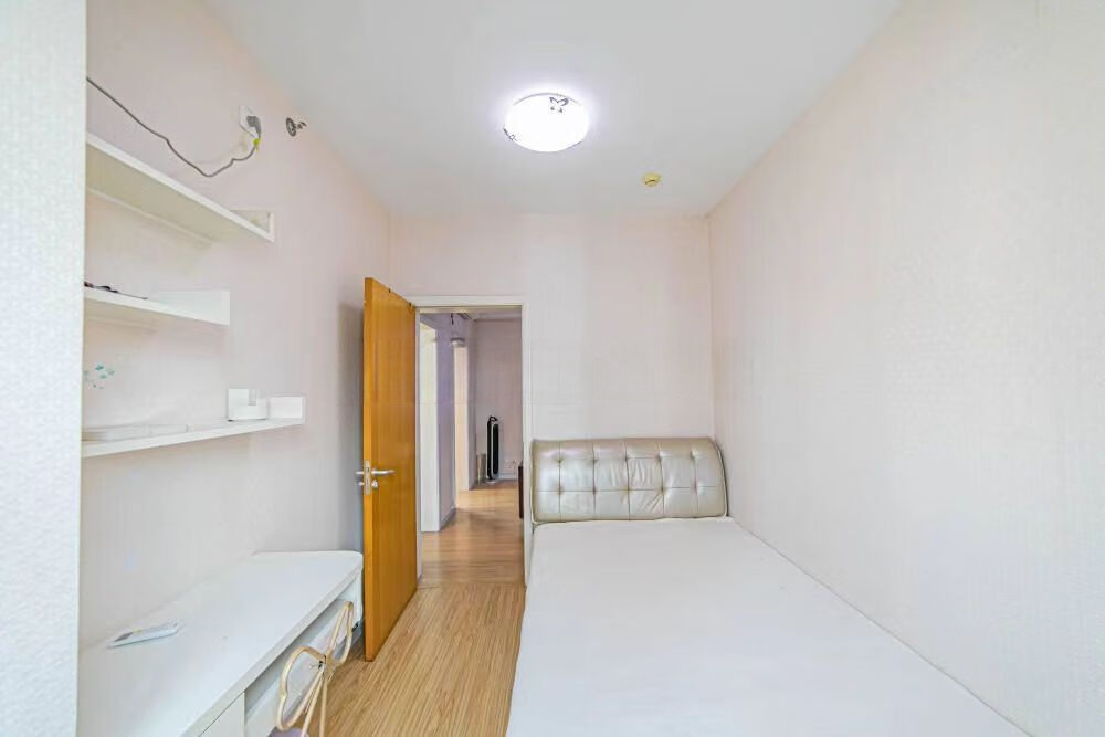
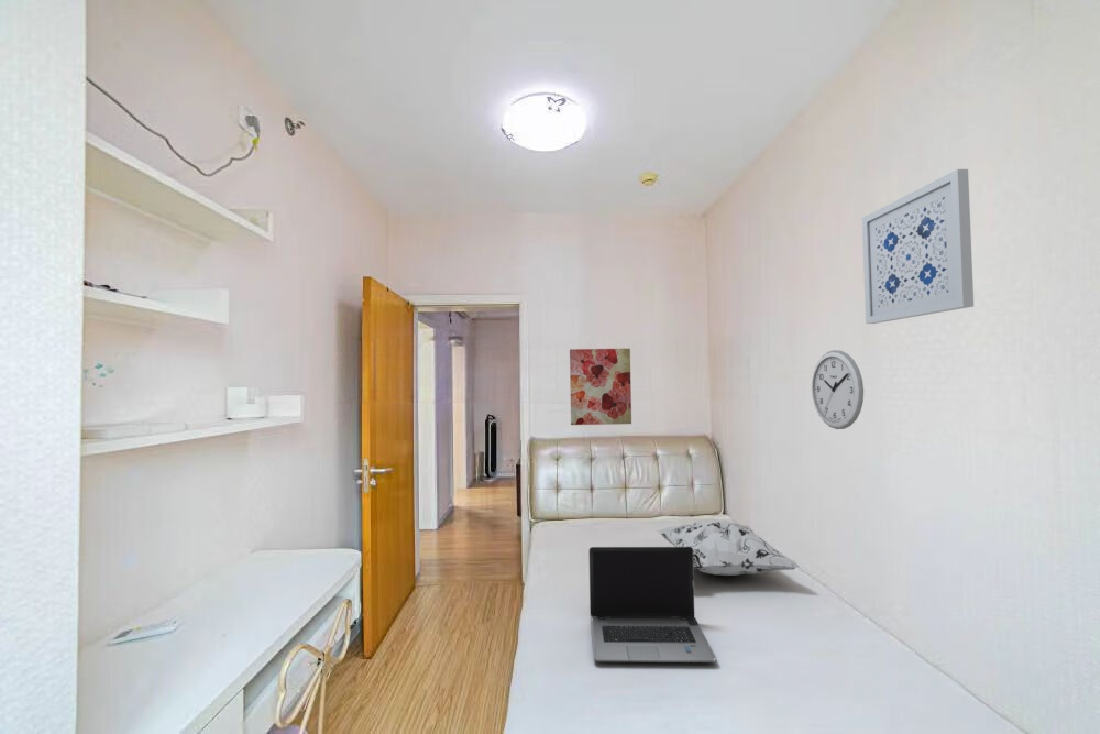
+ laptop computer (647, 601)
+ wall clock (834, 390)
+ decorative pillow (719, 547)
+ wall art (600, 386)
+ wall art (910, 255)
